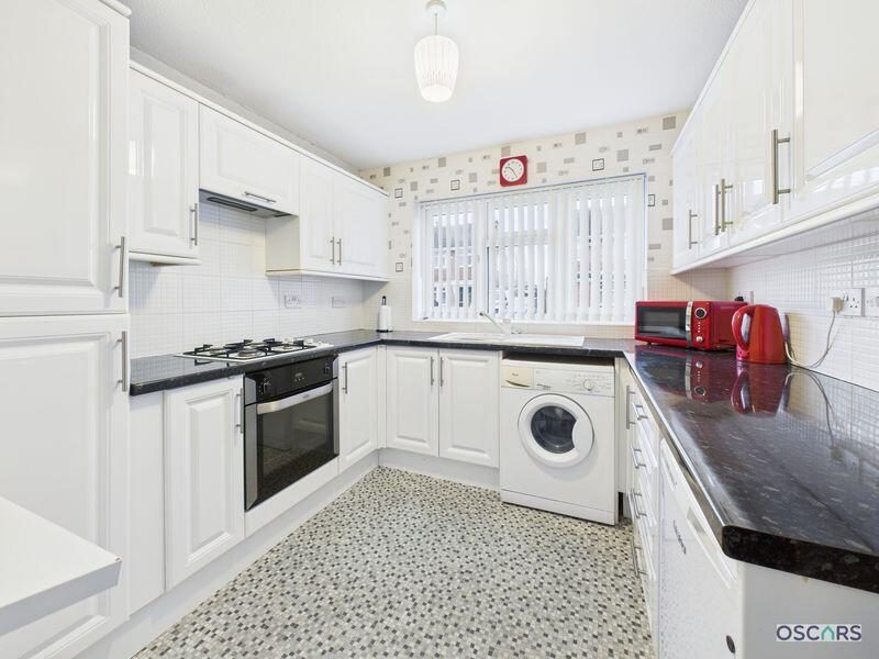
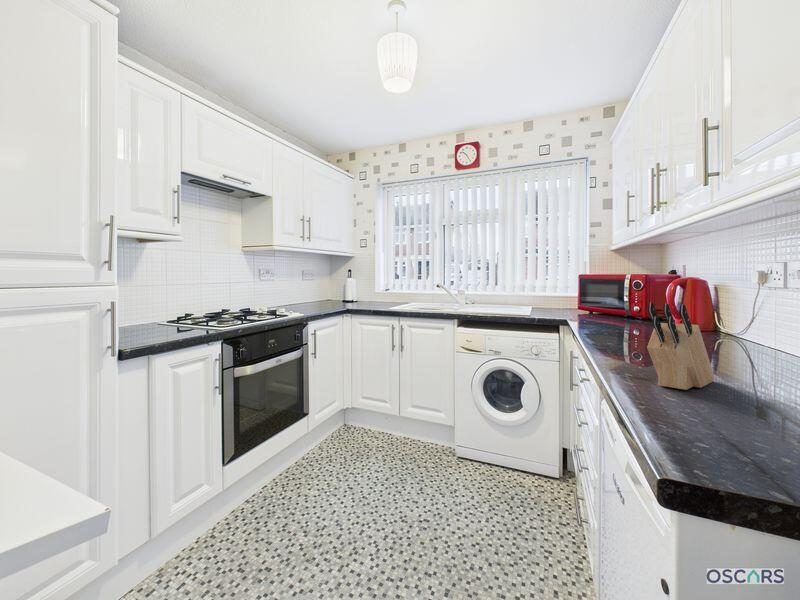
+ knife block (679, 343)
